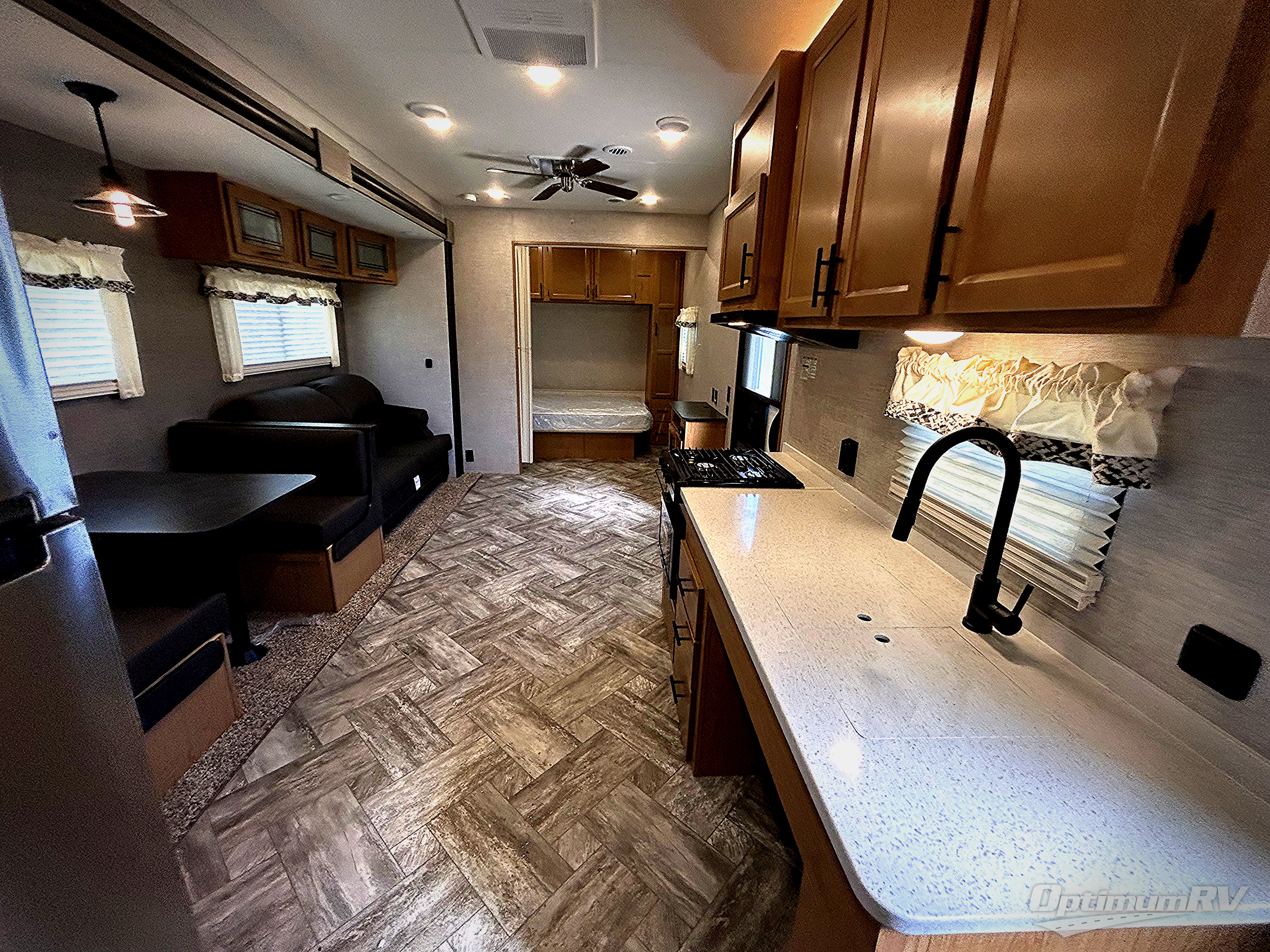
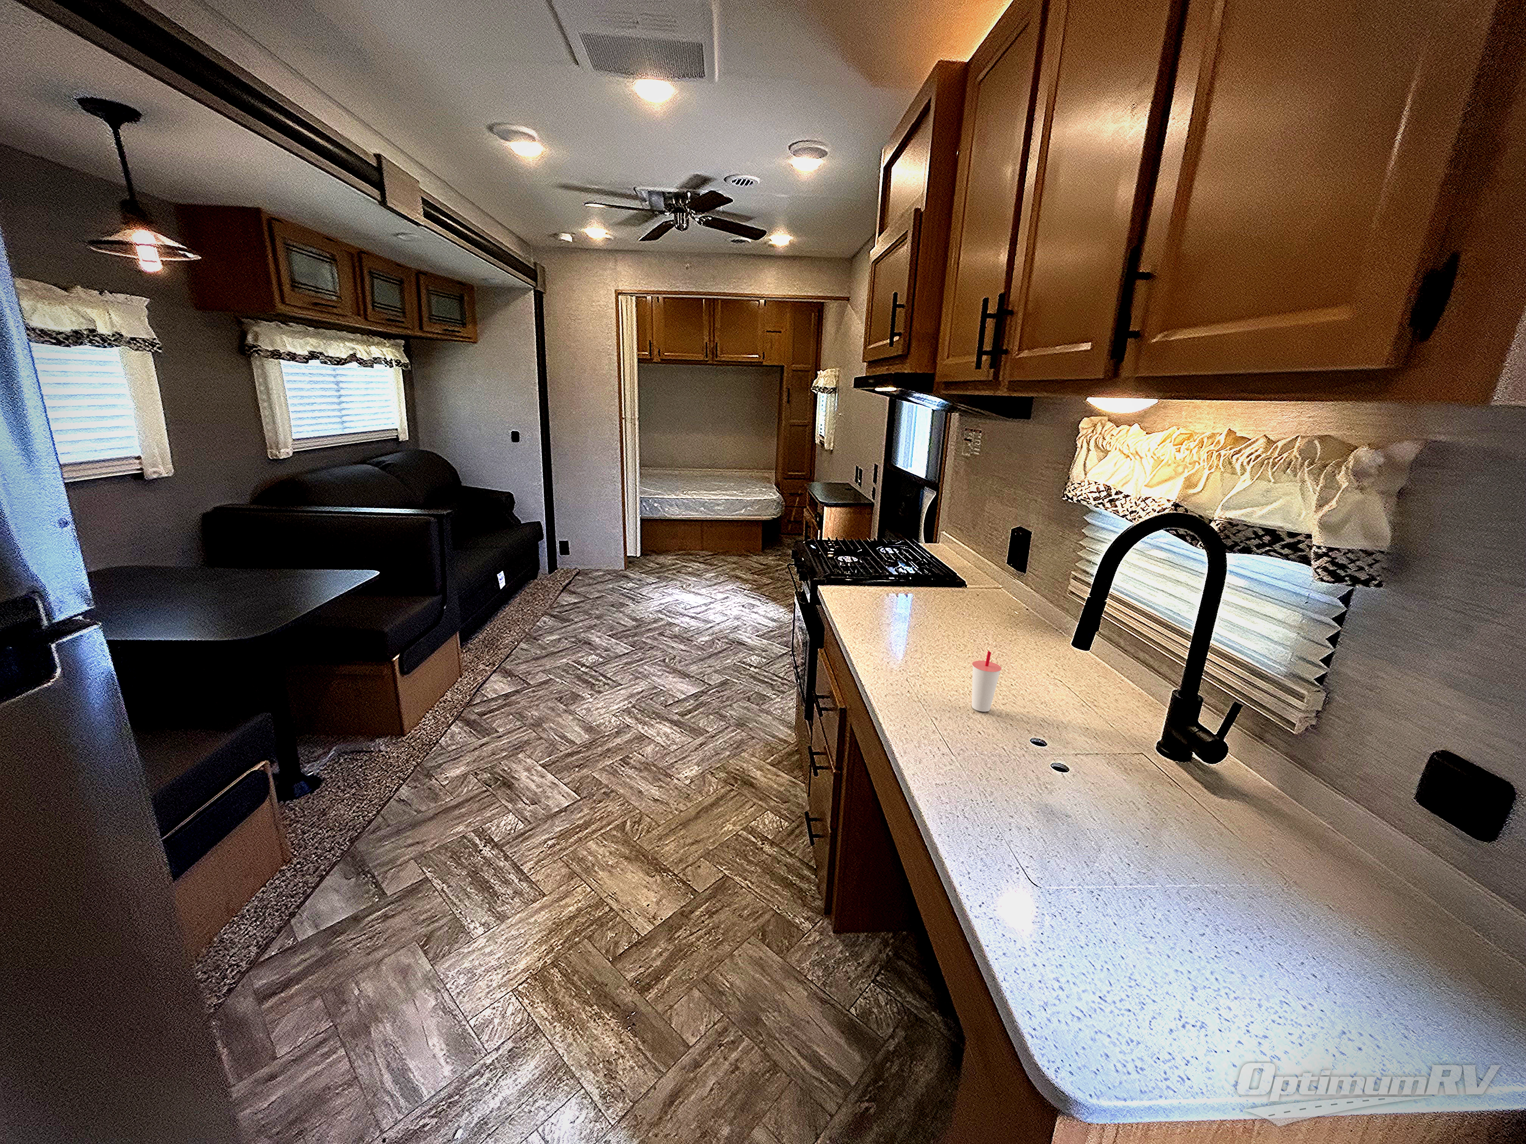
+ cup (984, 679)
